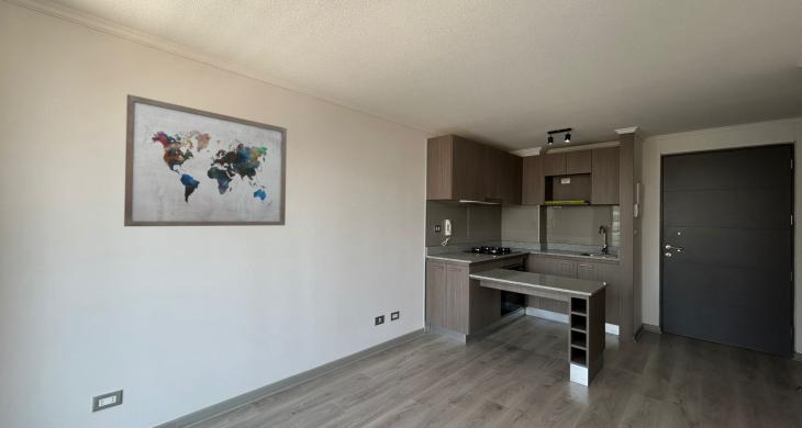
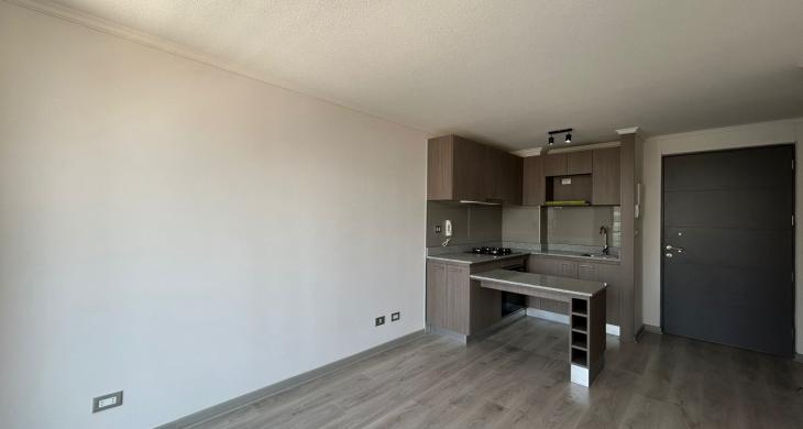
- wall art (218, 169)
